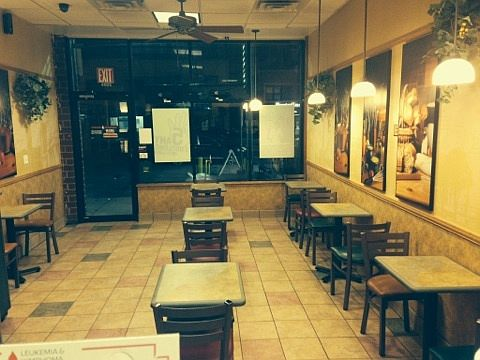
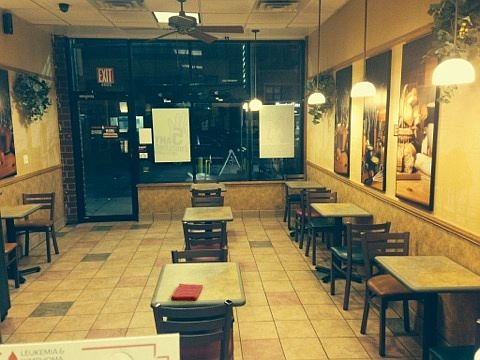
+ dish towel (187, 291)
